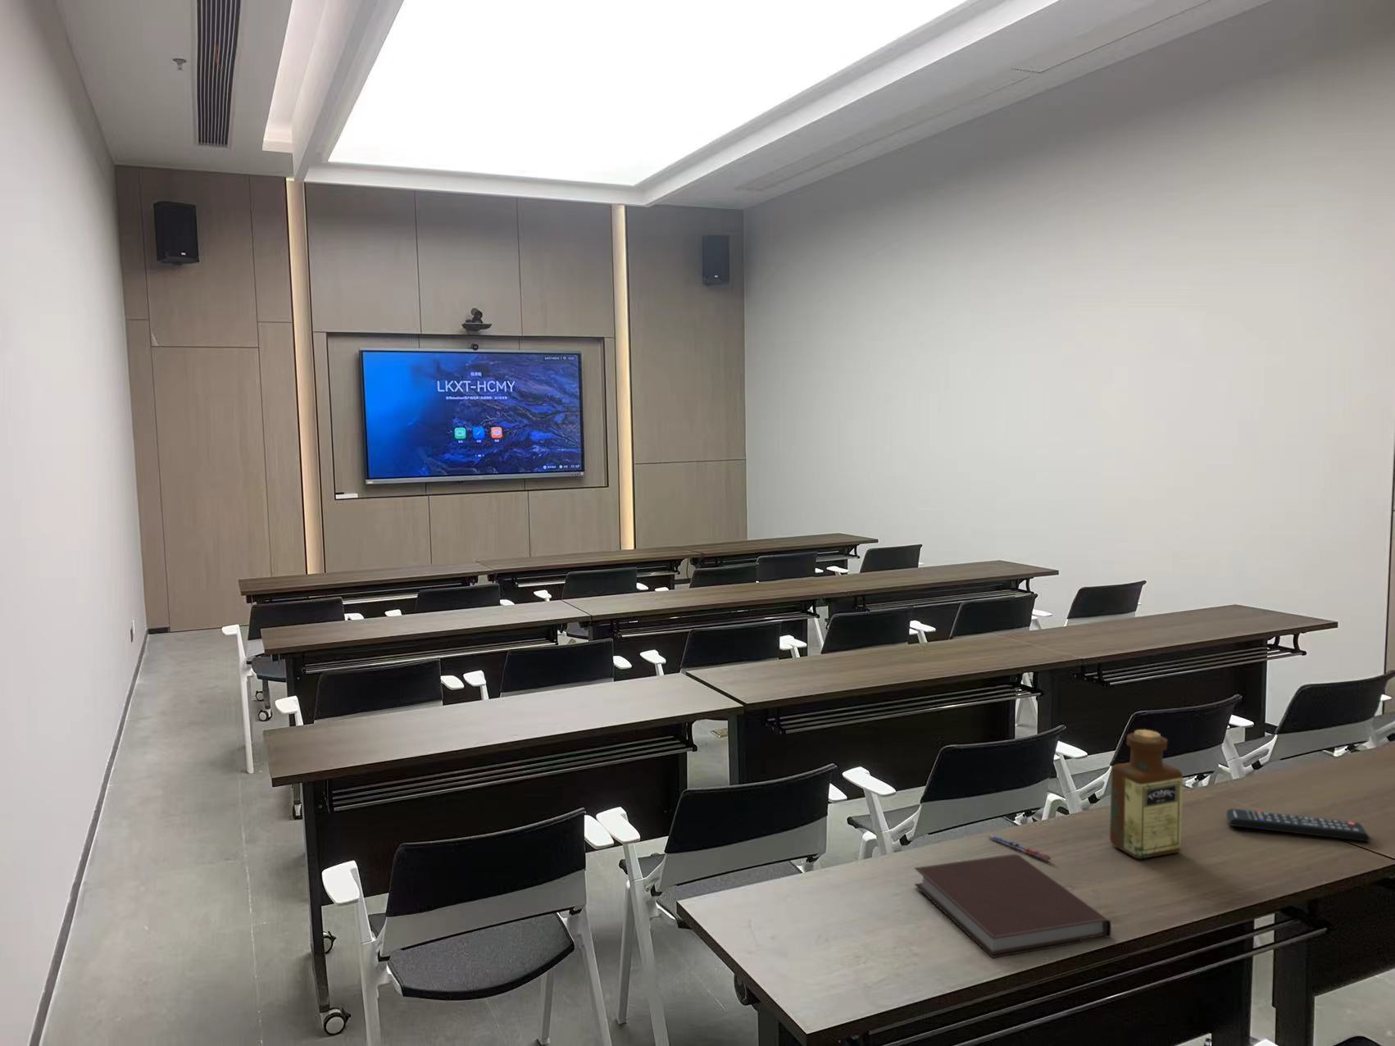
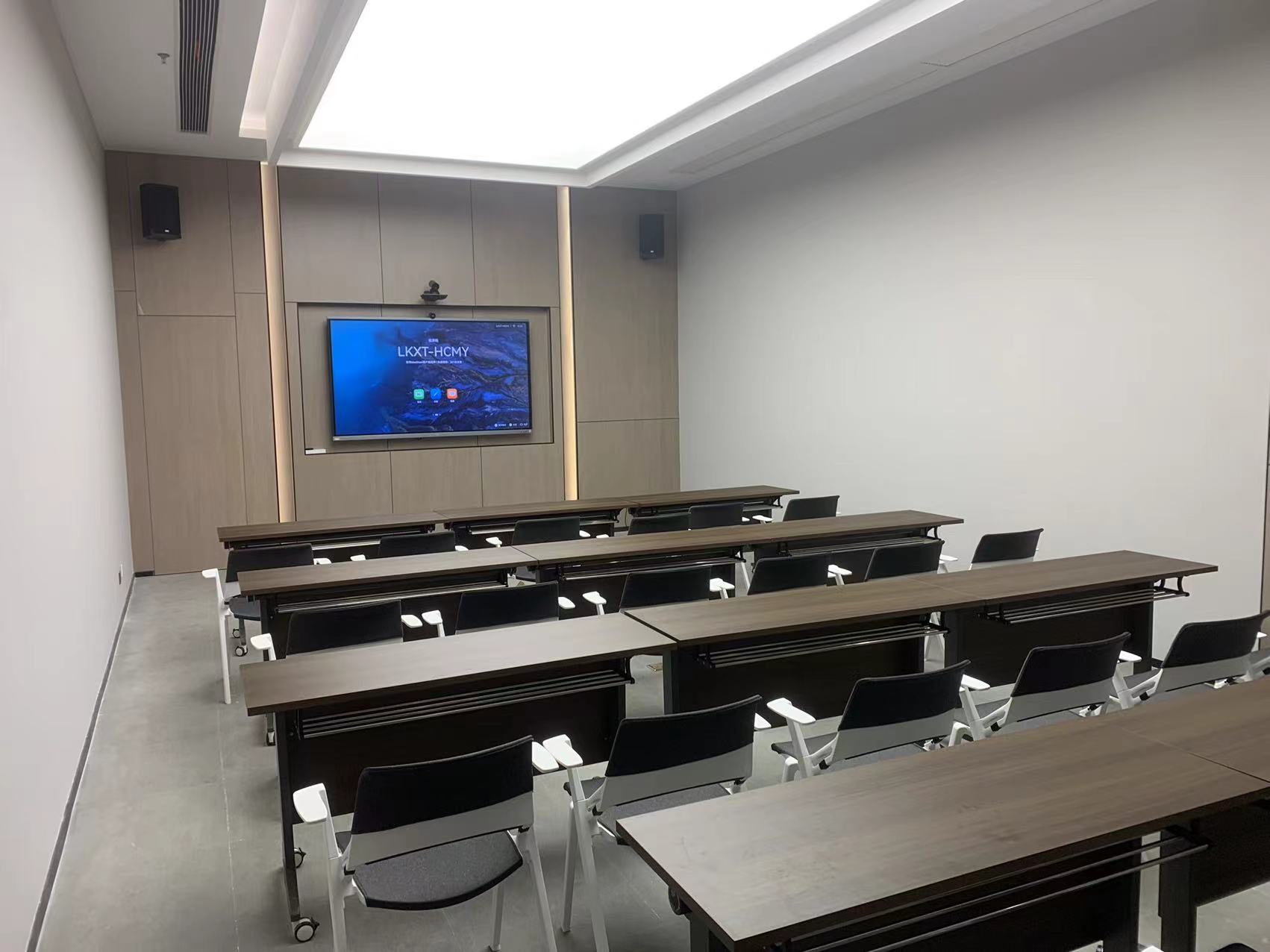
- remote control (1295, 825)
- notebook (1006, 901)
- pen (1018, 845)
- bottle (1146, 791)
